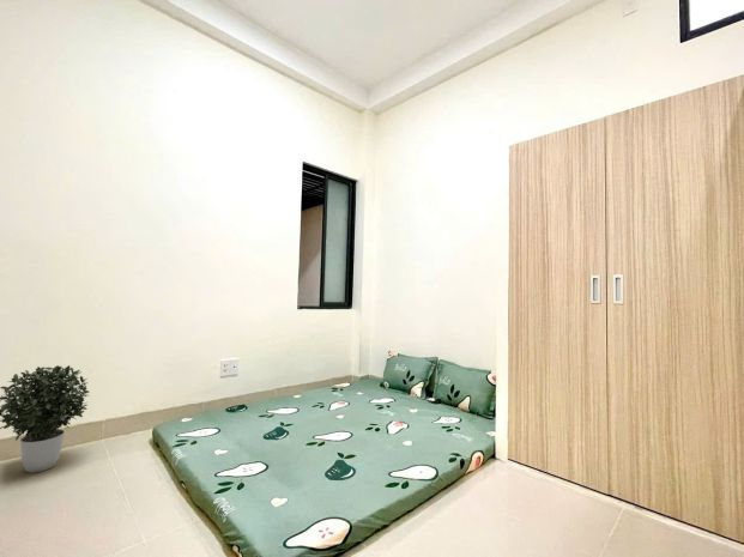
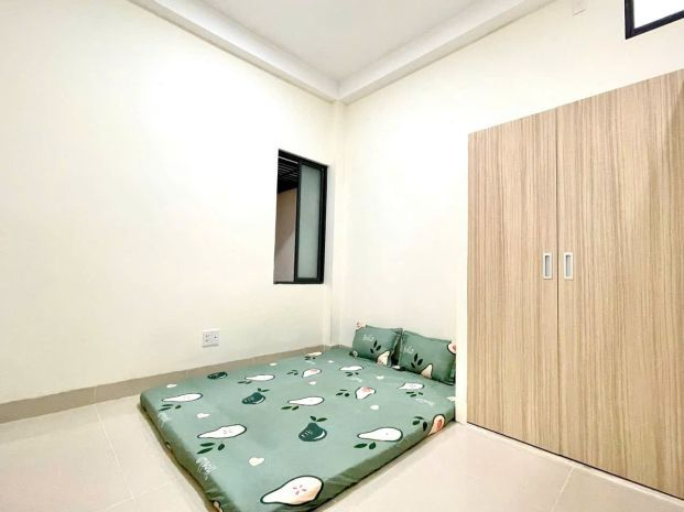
- potted plant (46, 416)
